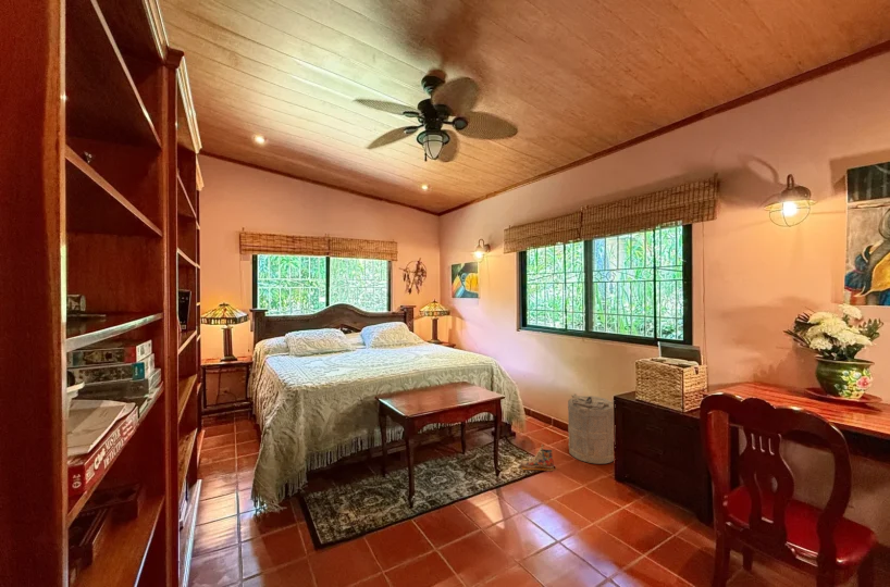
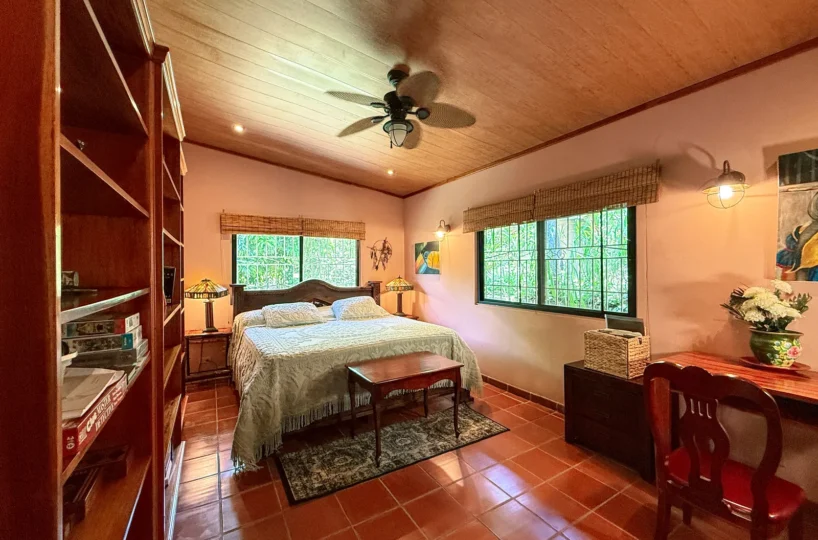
- laundry hamper (590, 424)
- shoe (536, 455)
